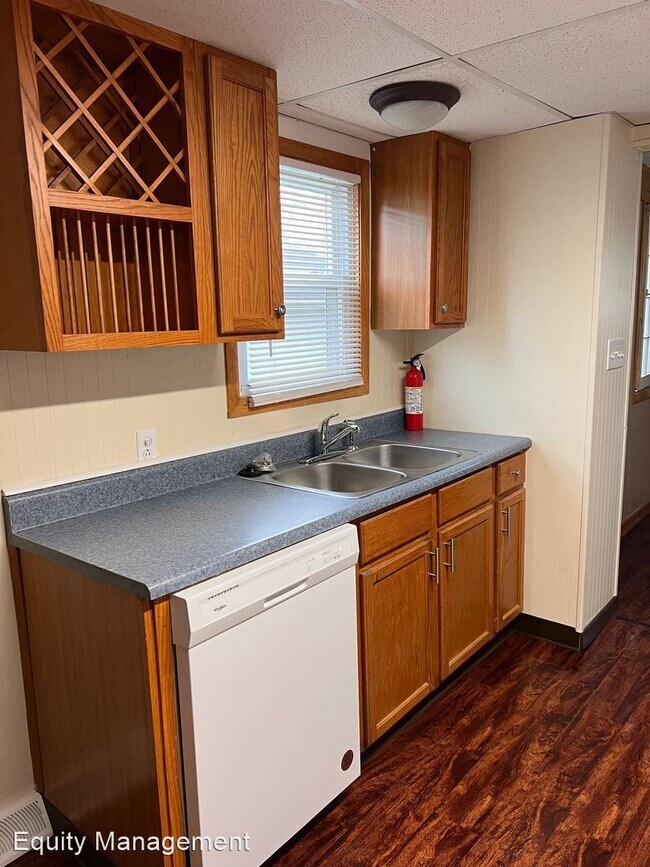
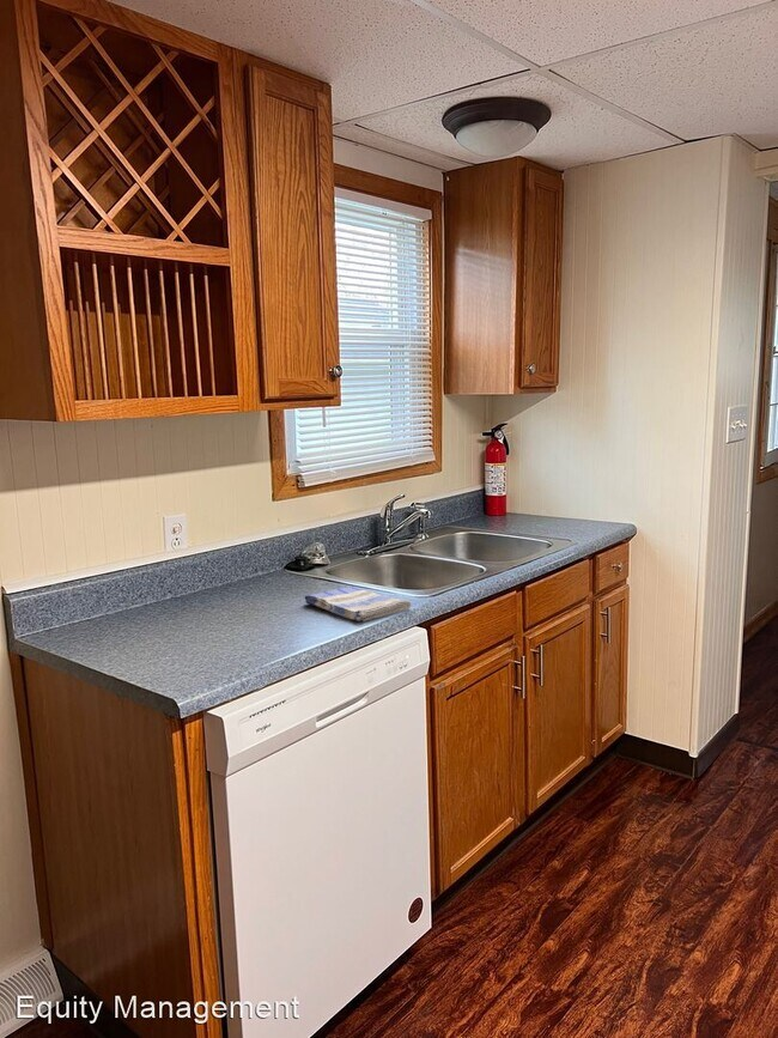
+ dish towel (357, 601)
